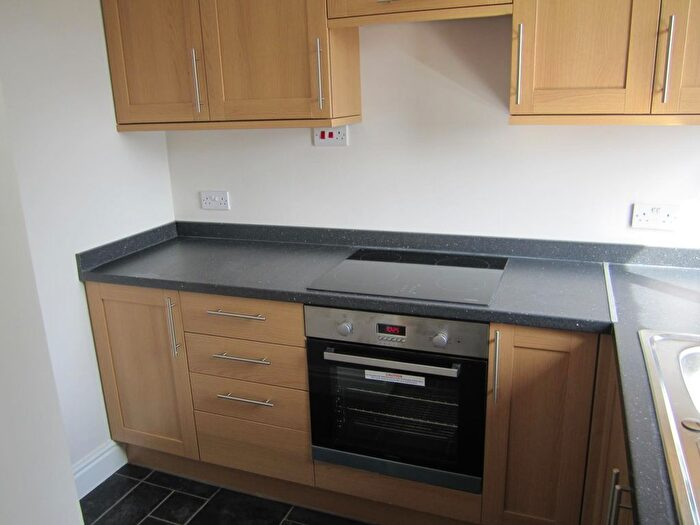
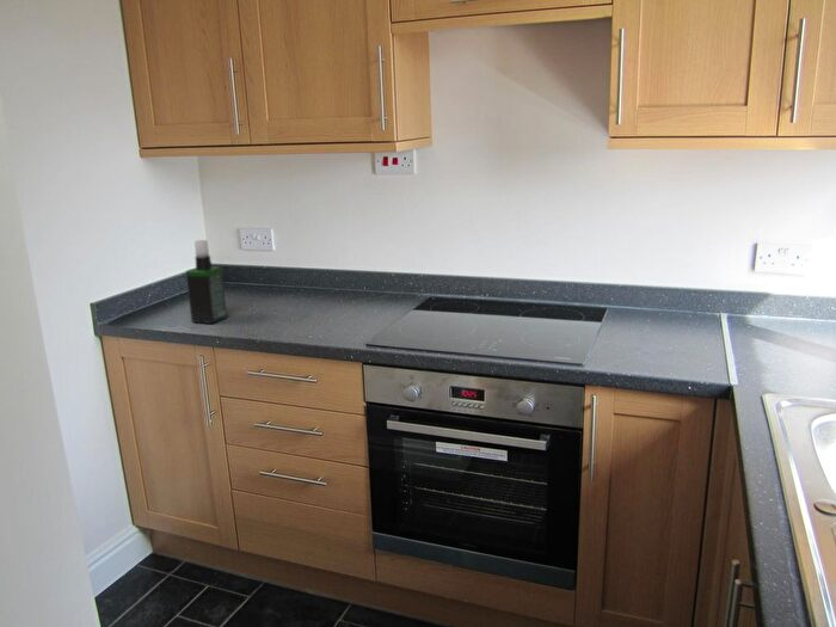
+ spray bottle (204, 281)
